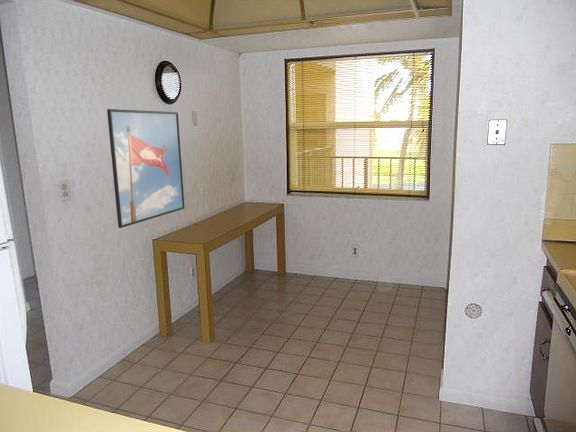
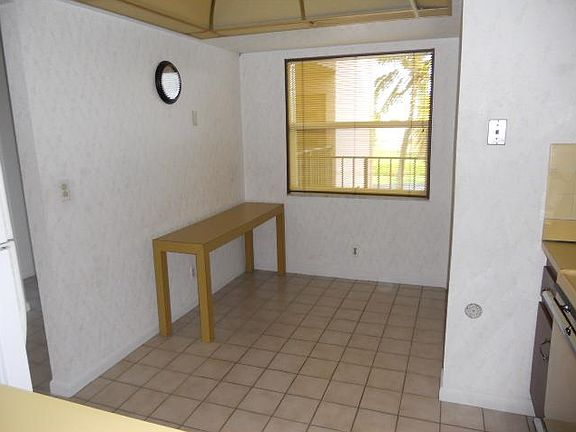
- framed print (150, 165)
